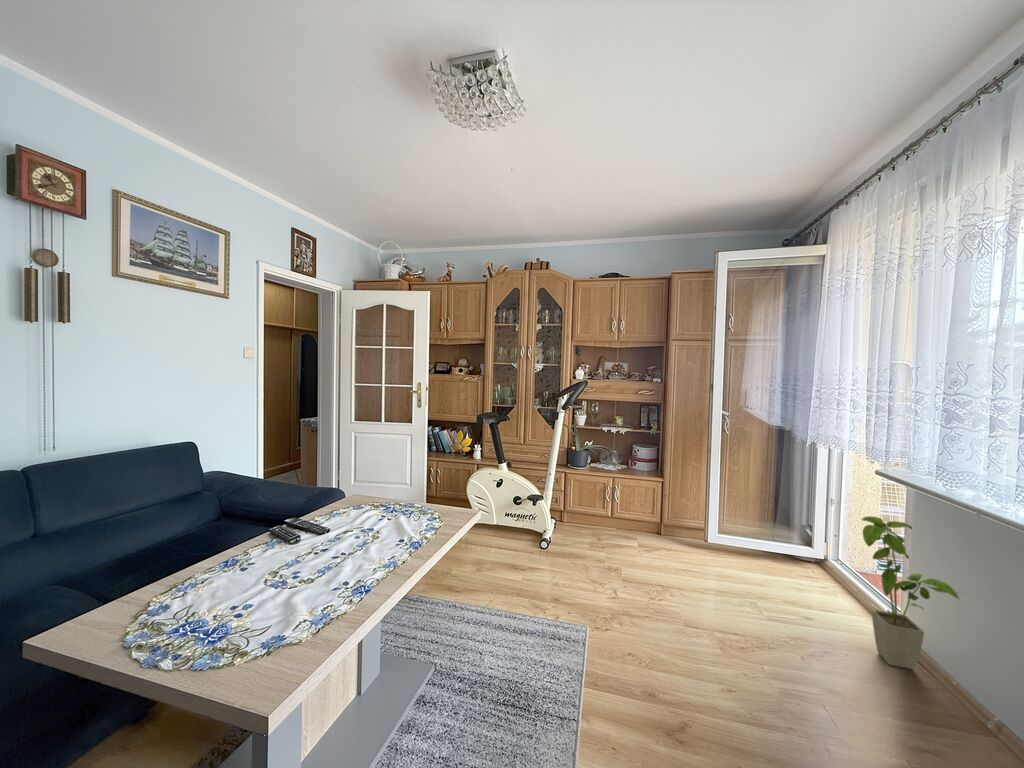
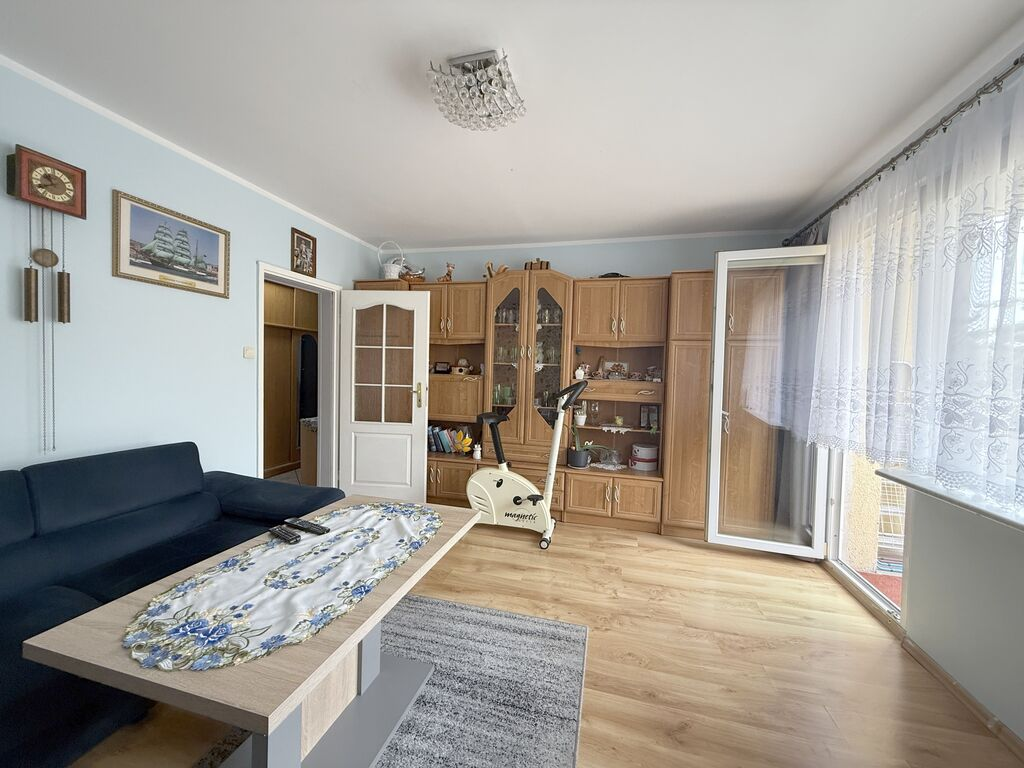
- house plant (896, 595)
